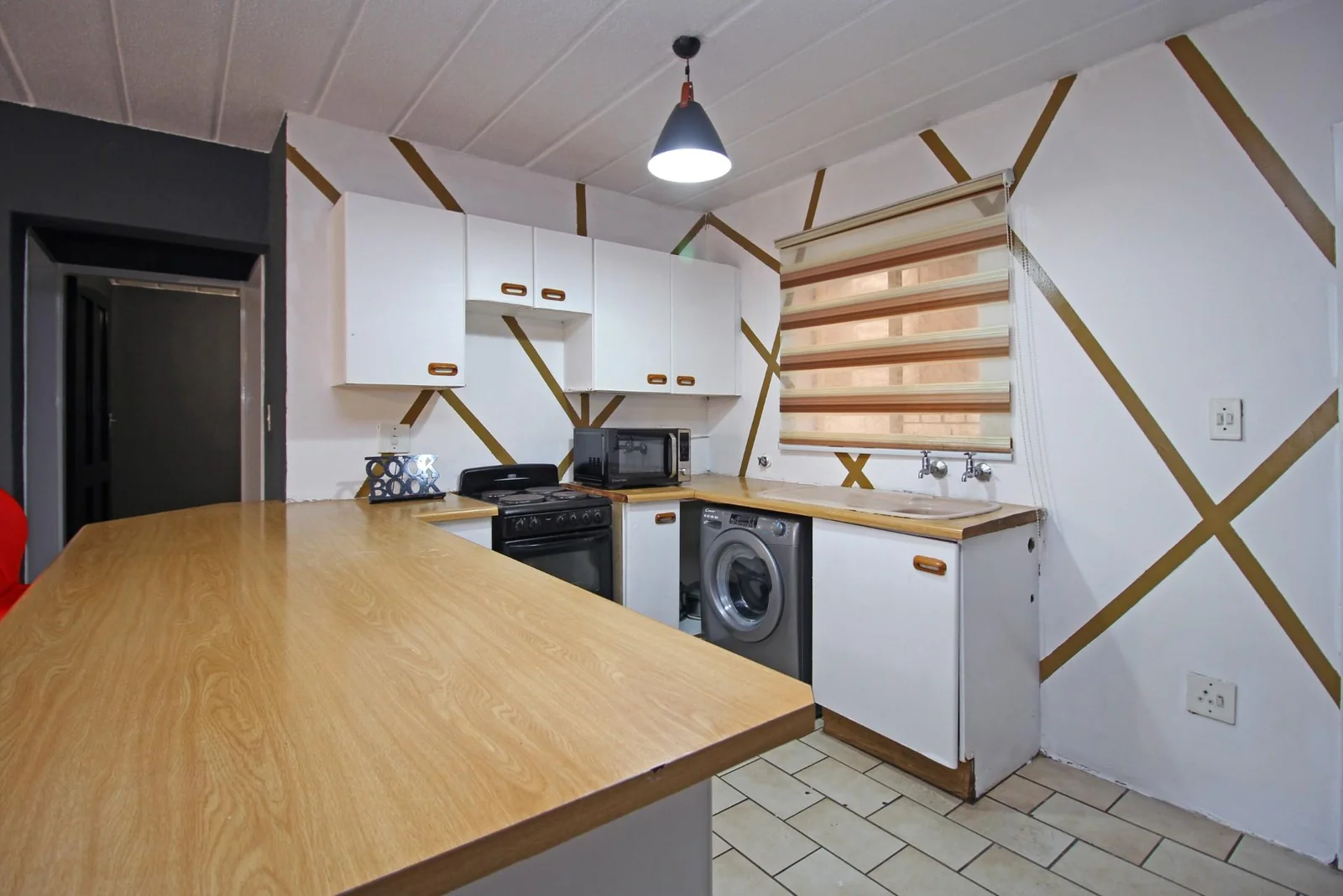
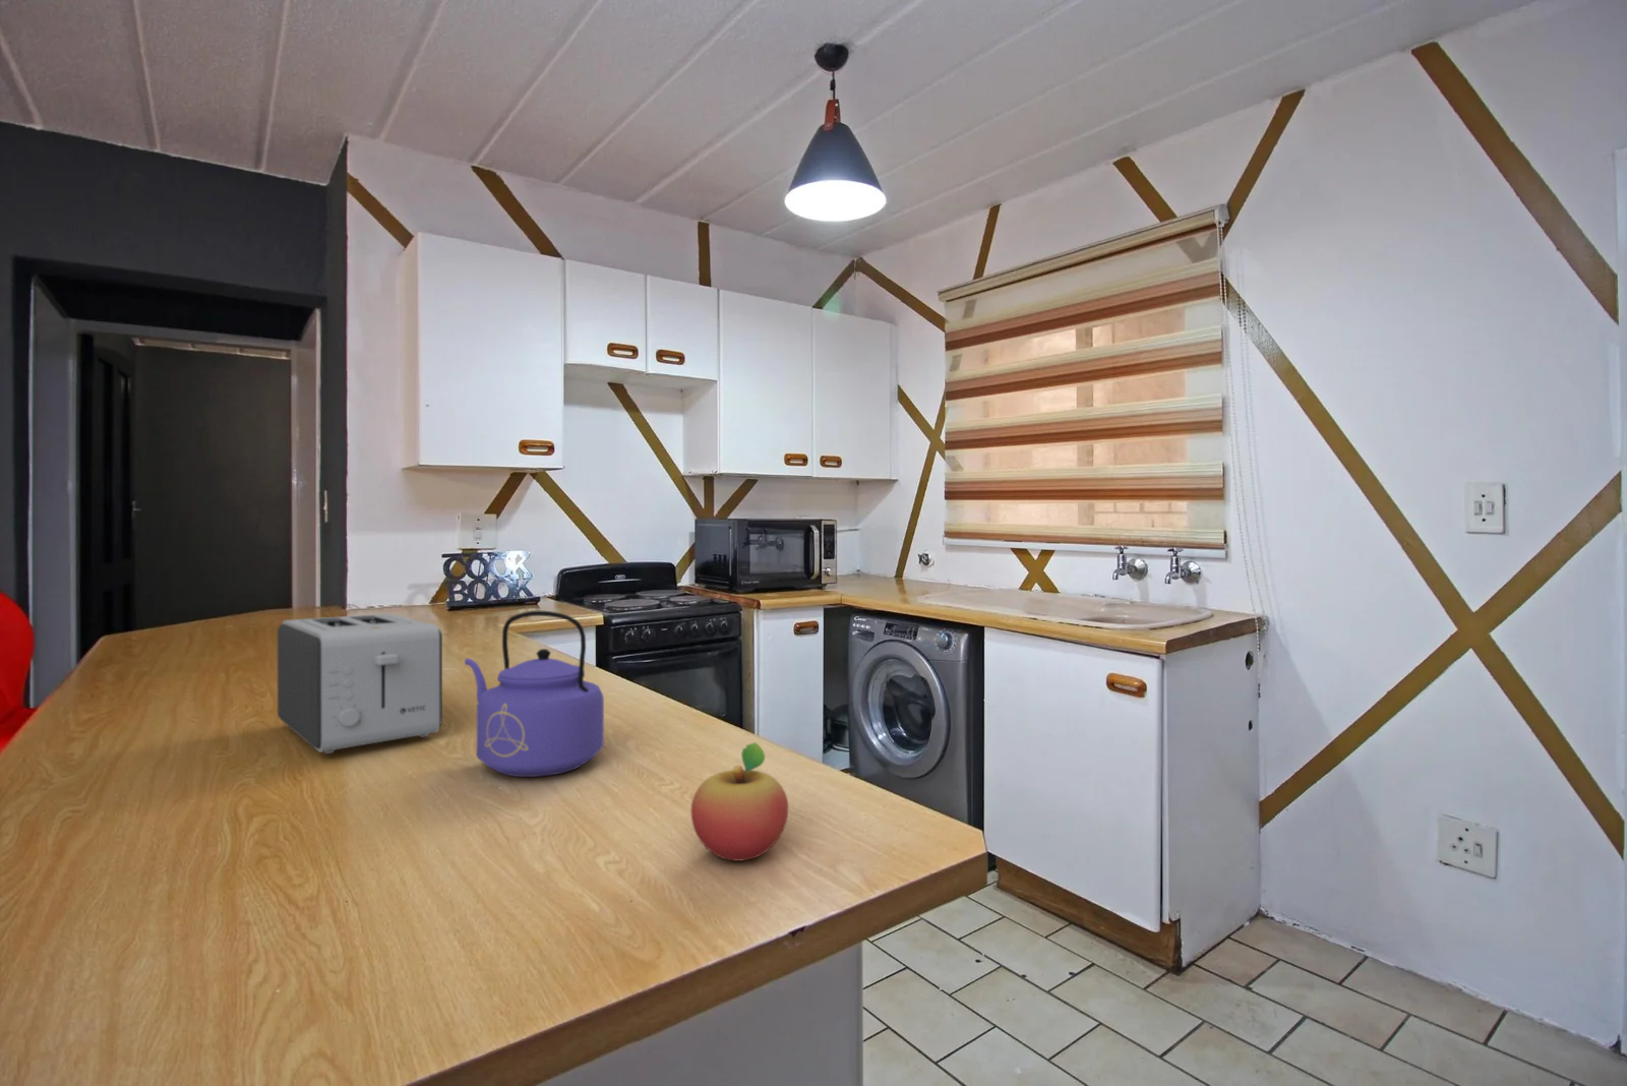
+ toaster (360, 678)
+ kettle (527, 685)
+ fruit (739, 802)
